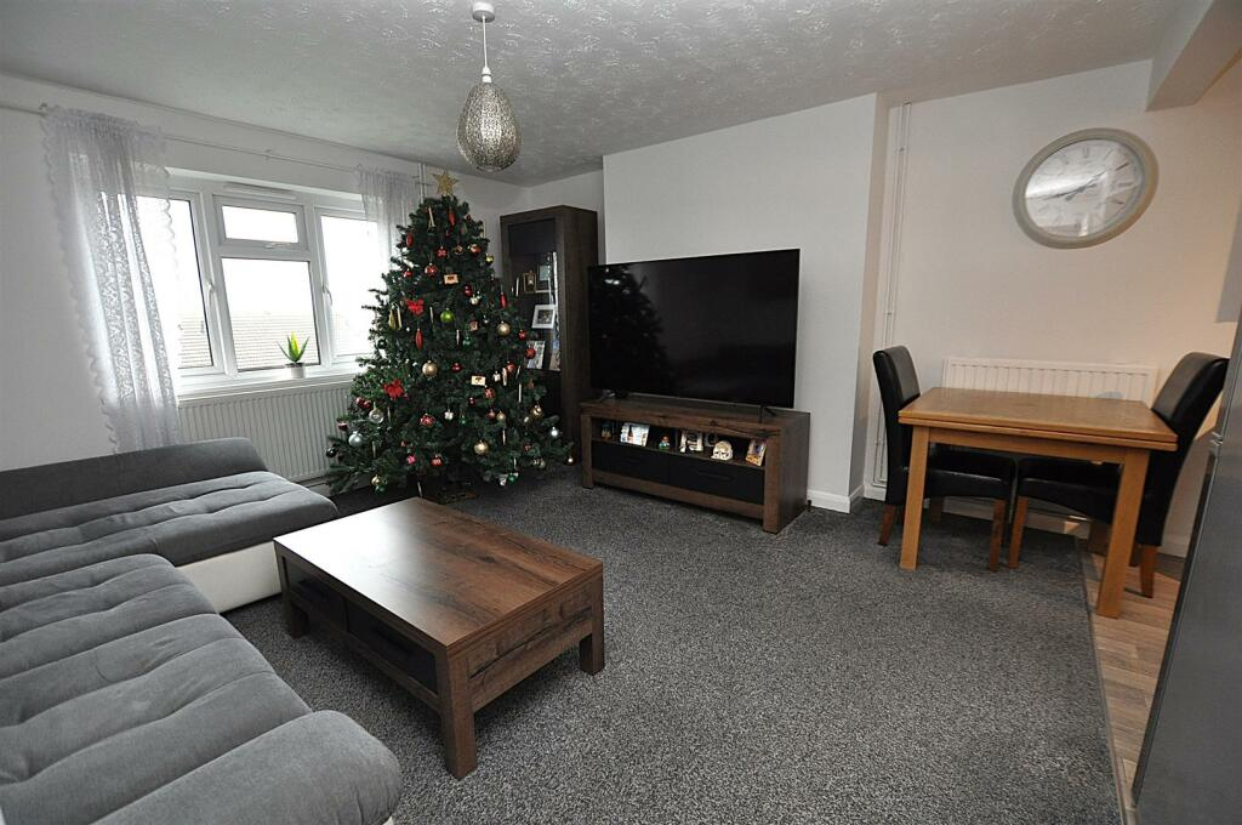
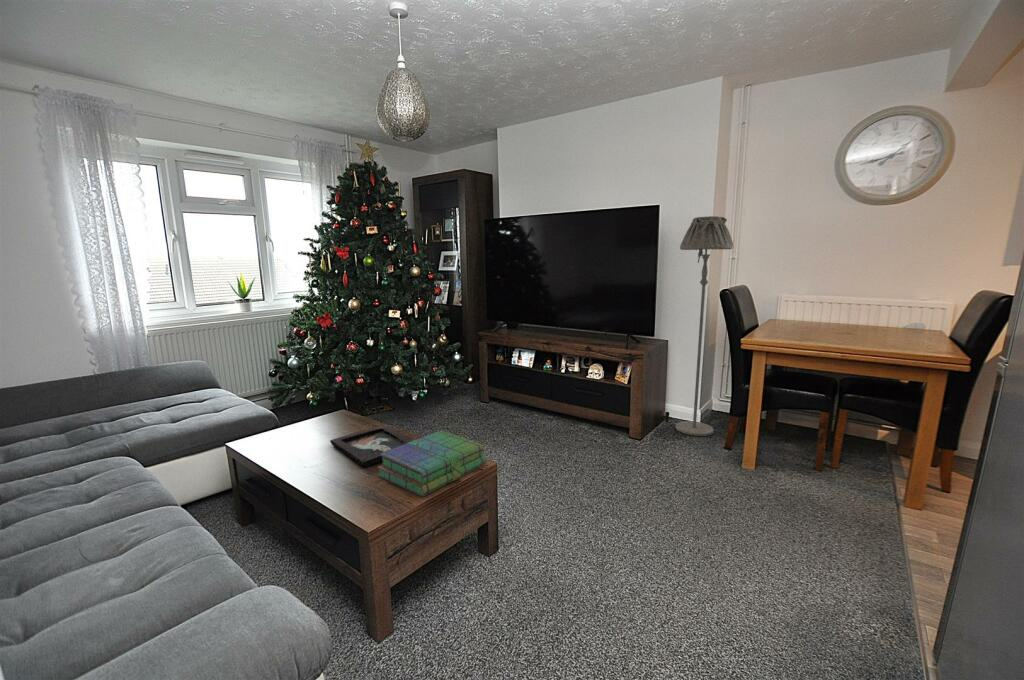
+ floor lamp (700, 327)
+ decorative tray (375, 443)
+ stack of books (433, 459)
